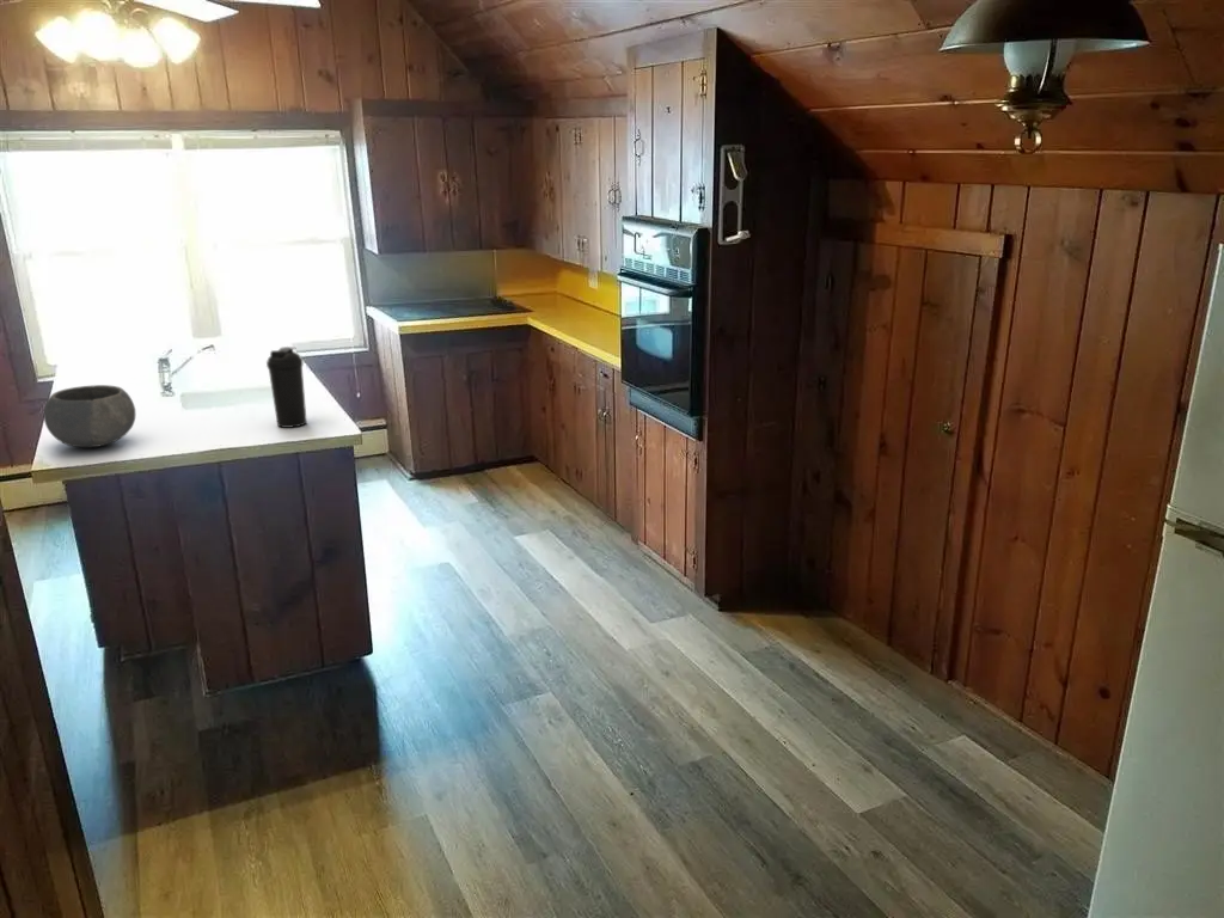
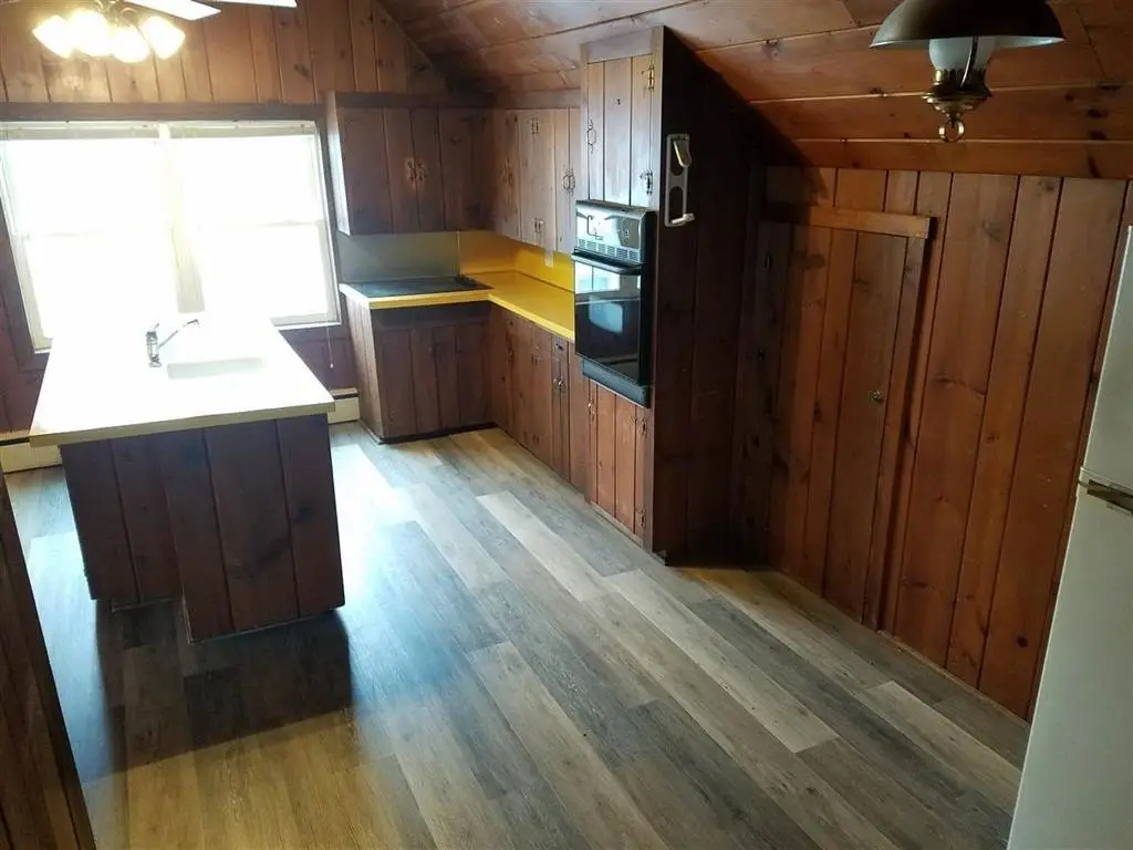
- bowl (91, 417)
- water bottle (287, 386)
